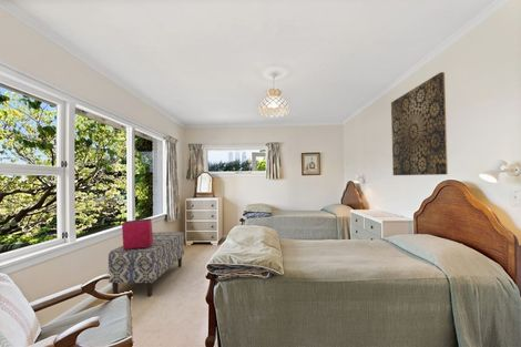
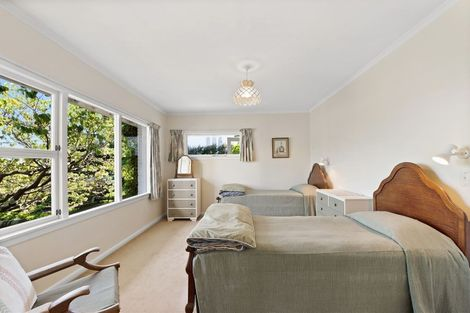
- bench (152, 259)
- storage bin (139, 234)
- wall art (413, 132)
